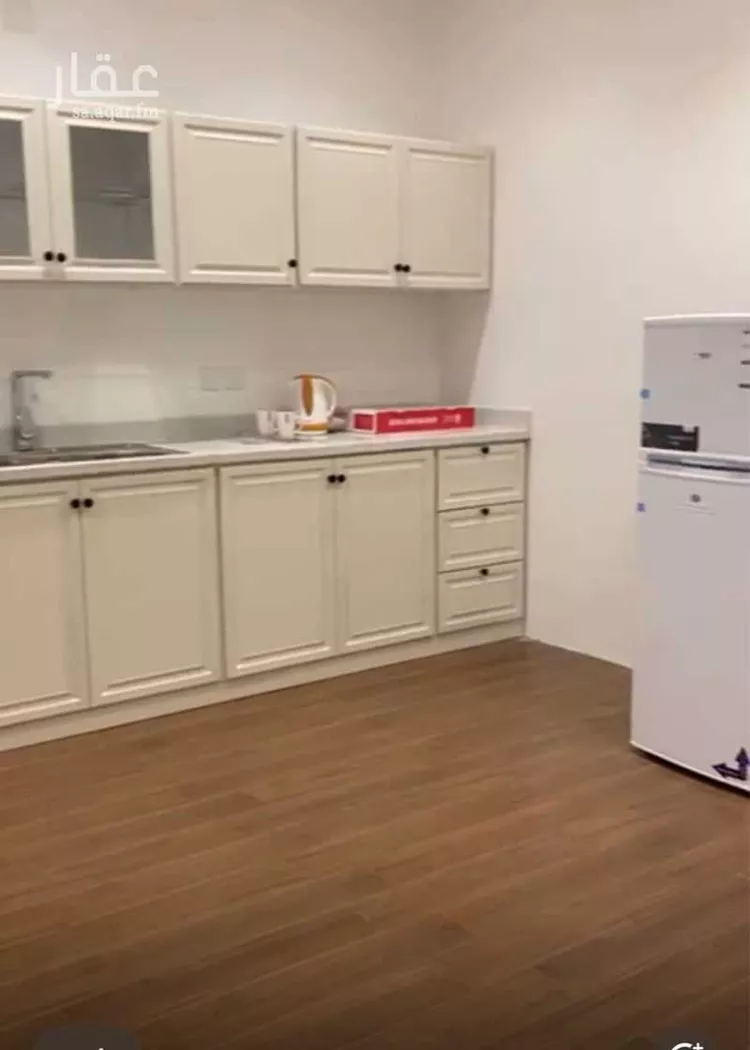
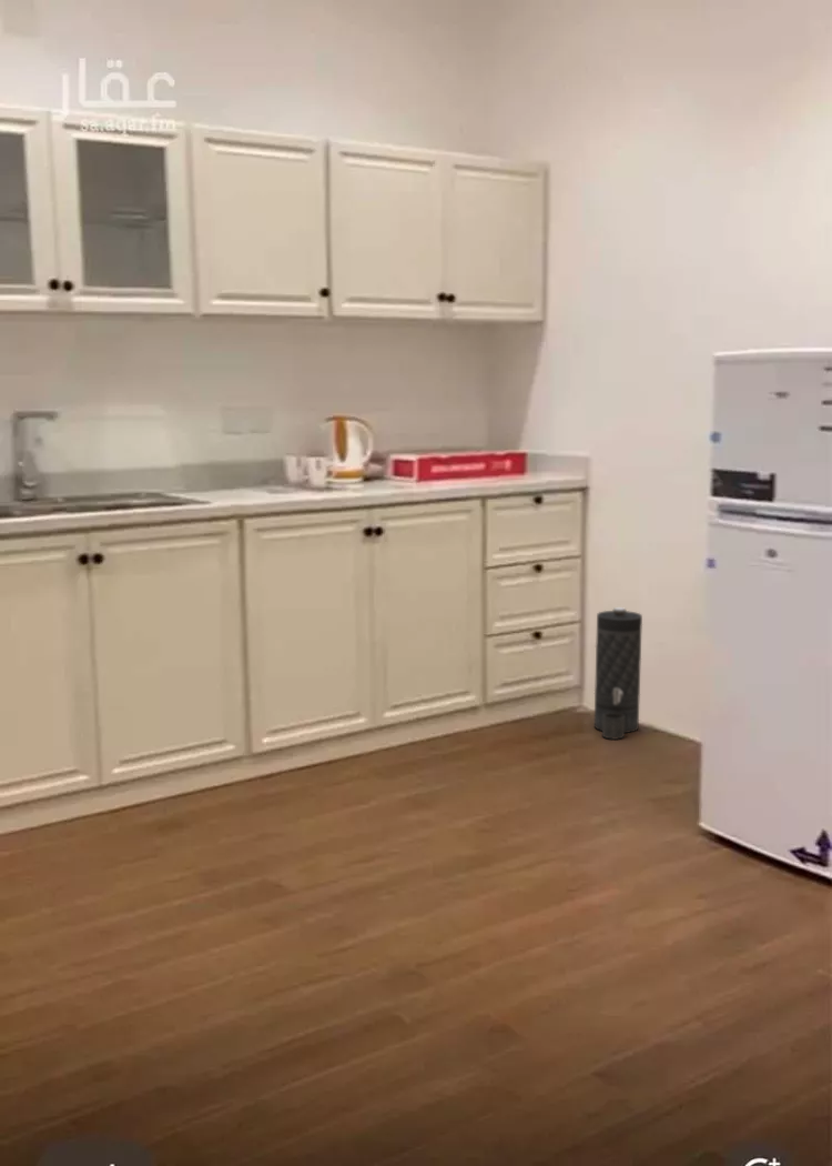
+ canister (617, 670)
